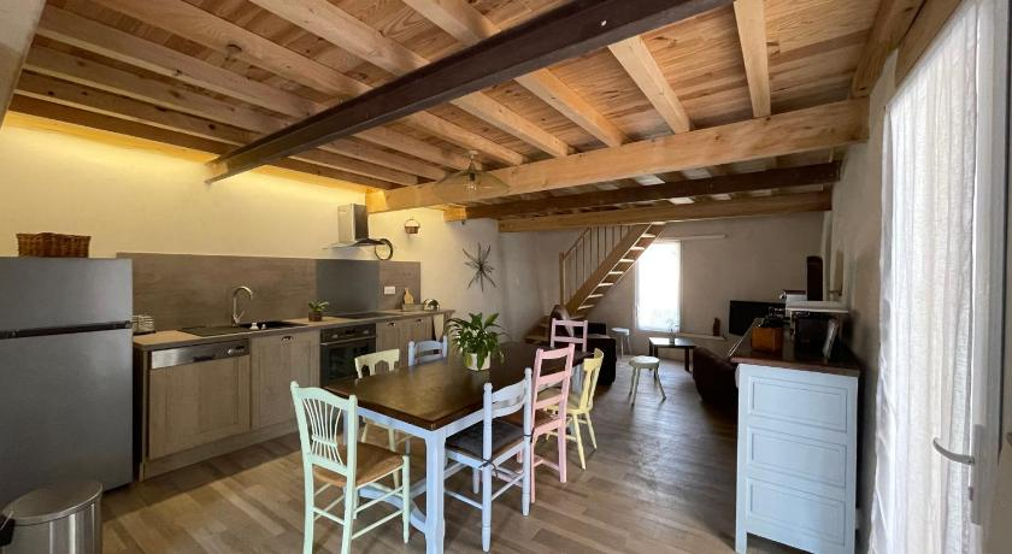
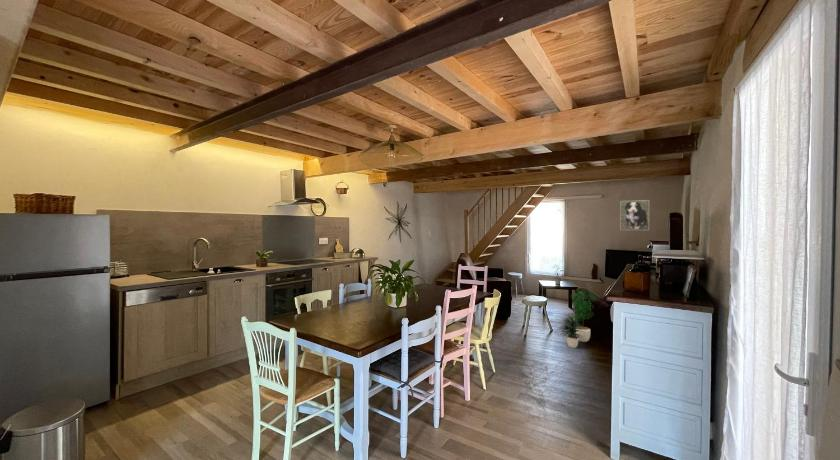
+ potted plant (577, 315)
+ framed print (634, 215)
